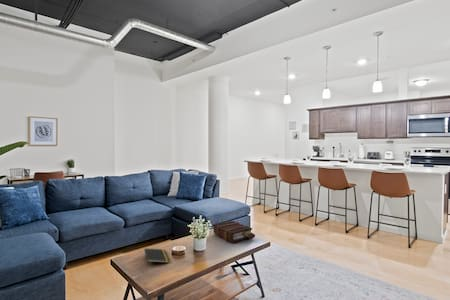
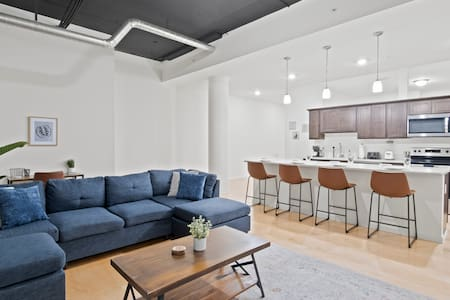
- notepad (156, 255)
- book (234, 232)
